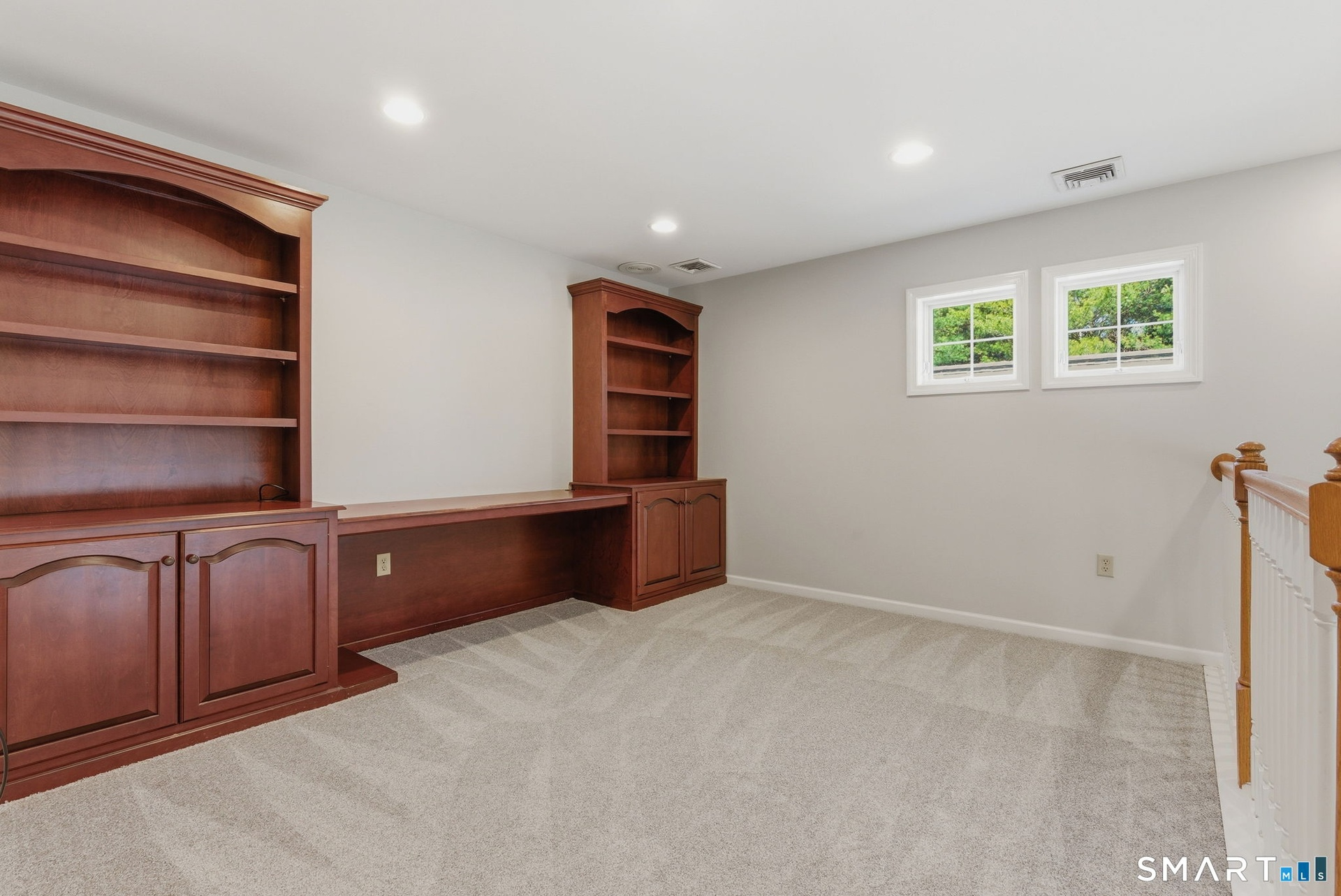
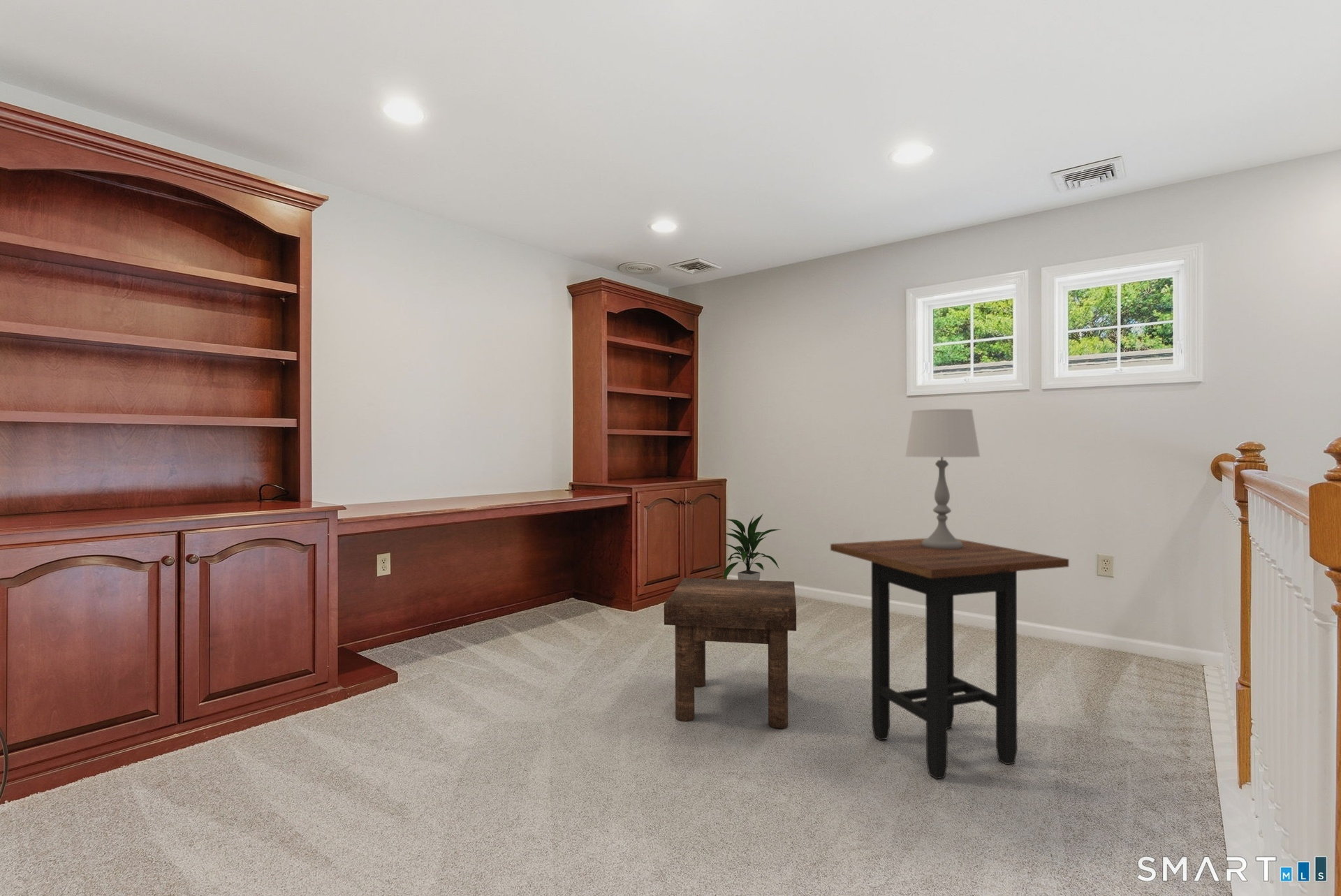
+ indoor plant (745, 553)
+ table lamp (941, 478)
+ stool (734, 642)
+ side table (941, 649)
